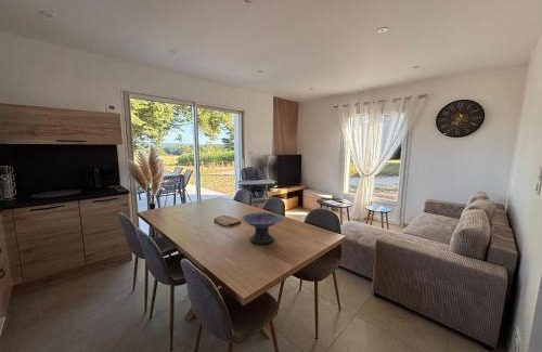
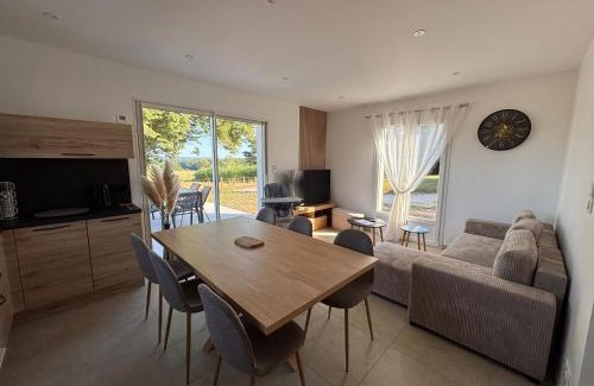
- decorative bowl (261, 227)
